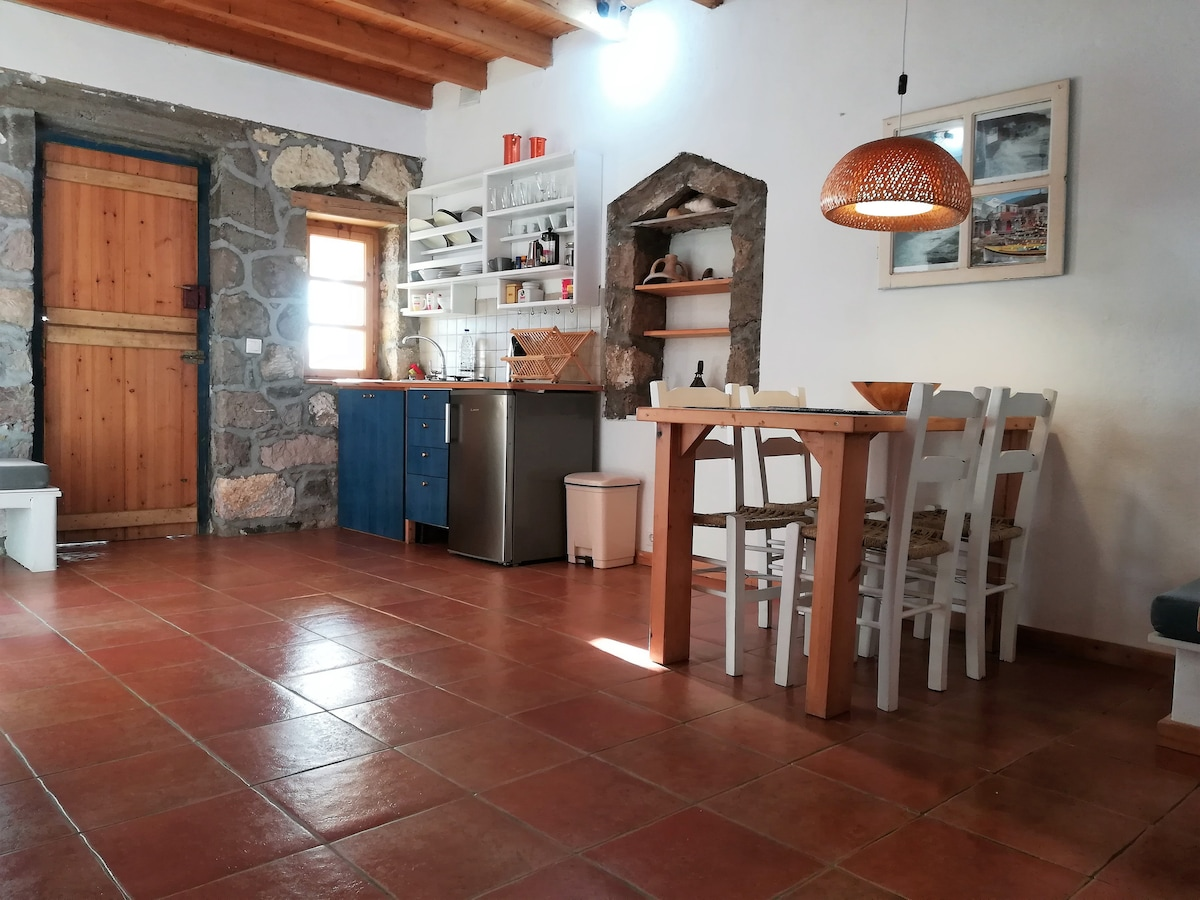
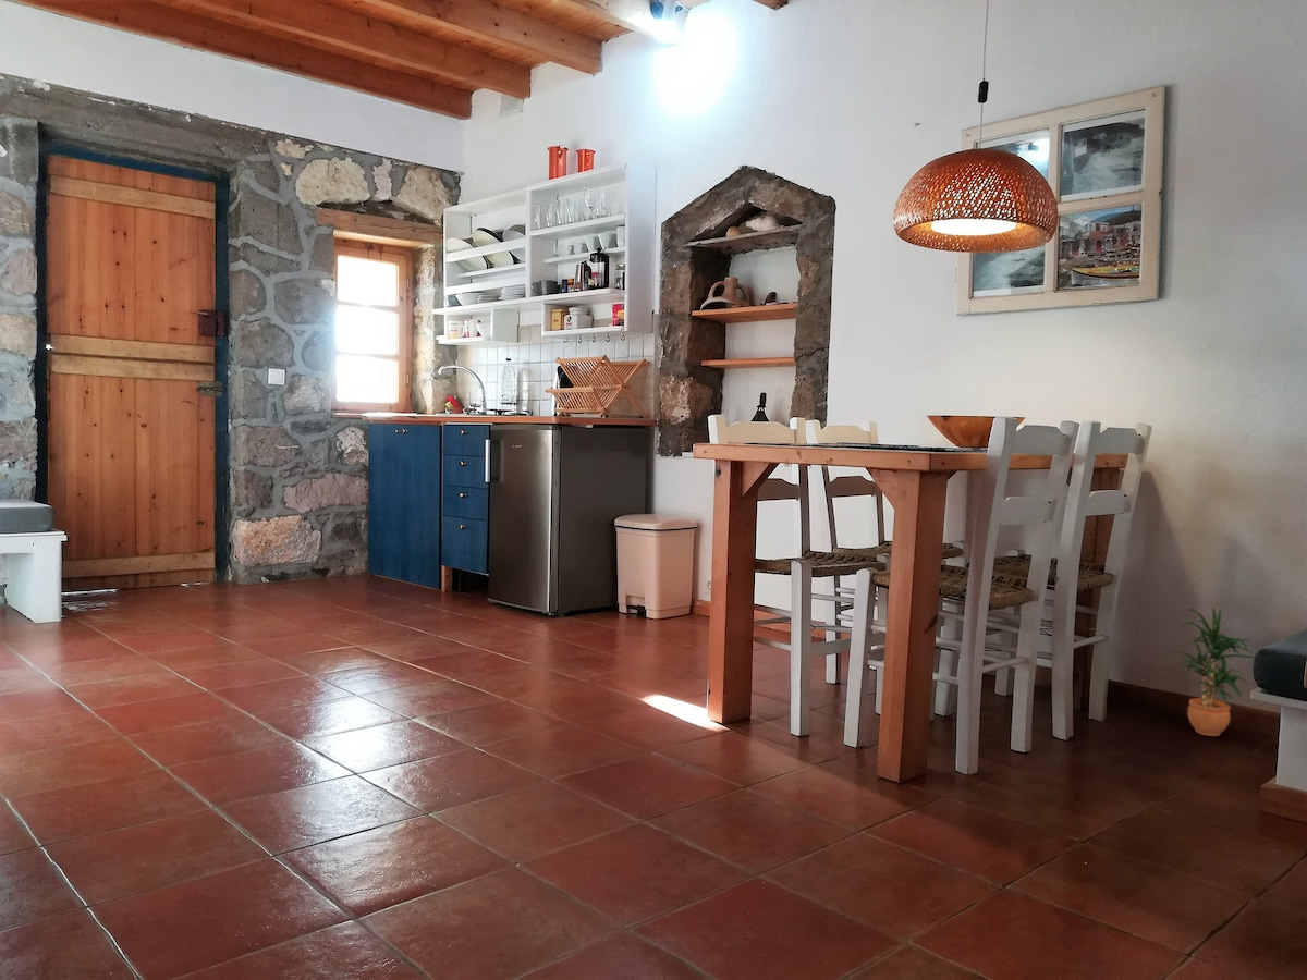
+ potted plant (1217, 672)
